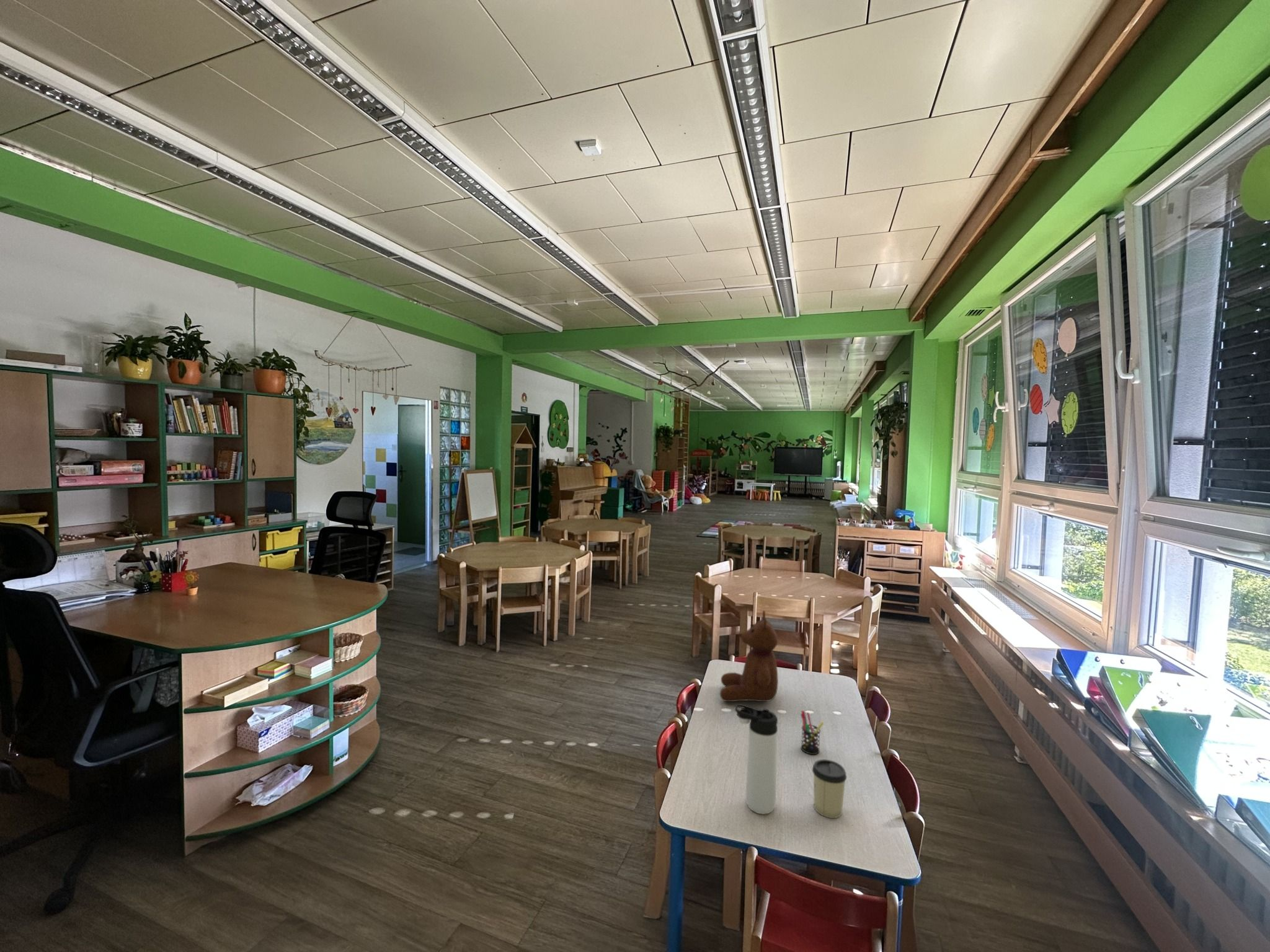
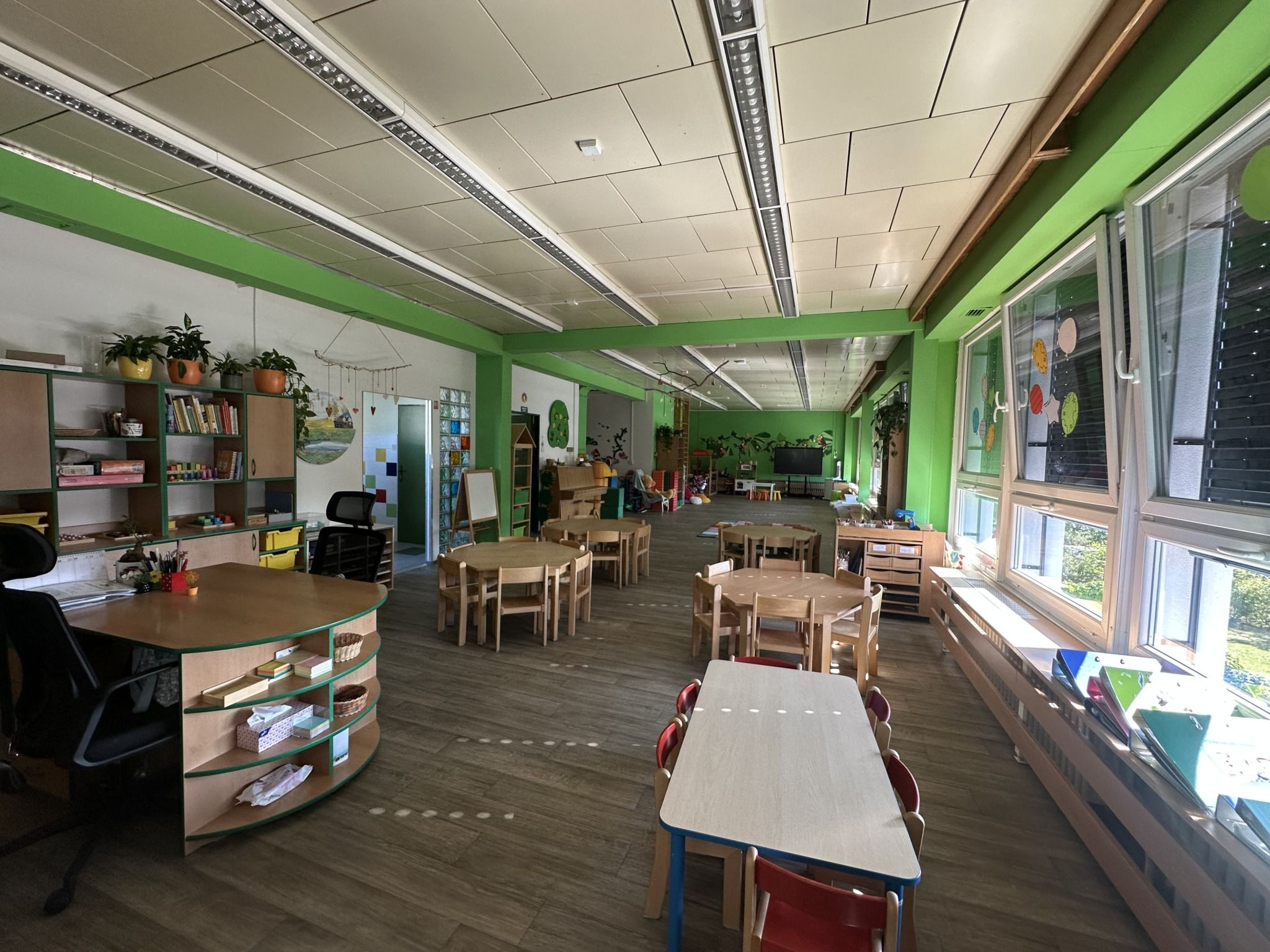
- pen holder (809, 732)
- thermos bottle (755, 757)
- teddy bear (750, 654)
- cup (828, 788)
